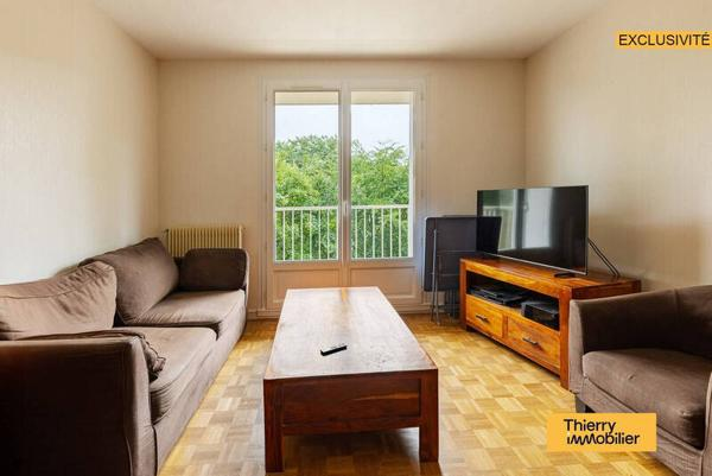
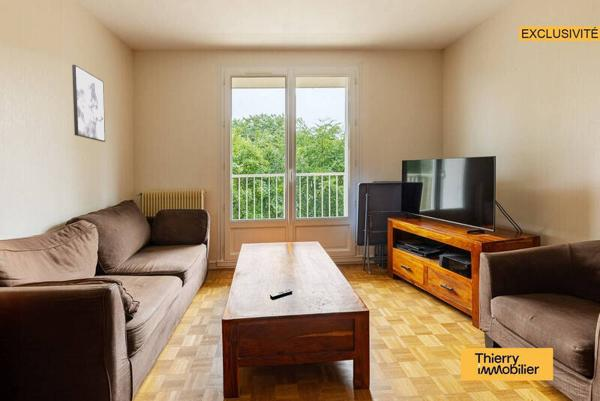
+ wall art (90, 106)
